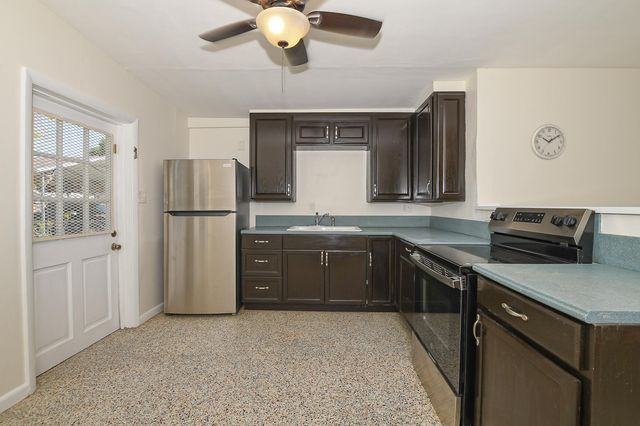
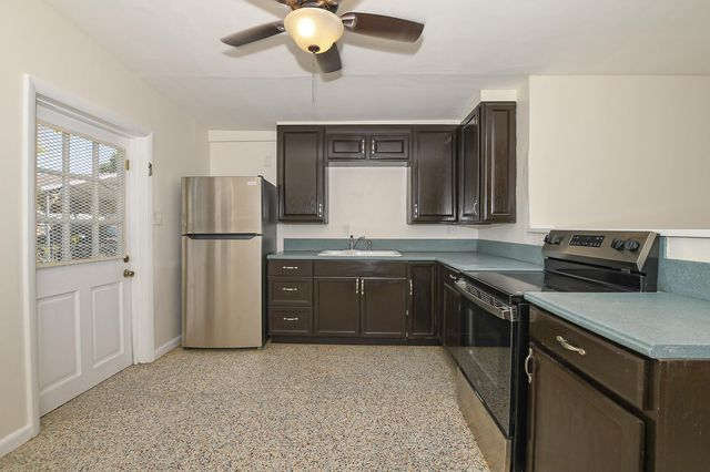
- wall clock (548, 141)
